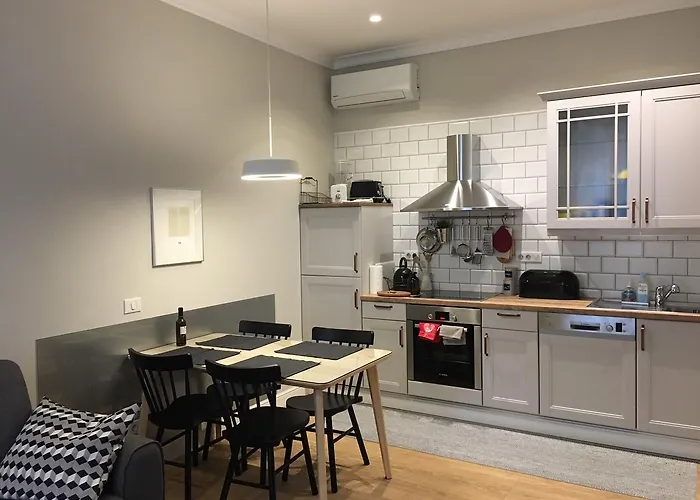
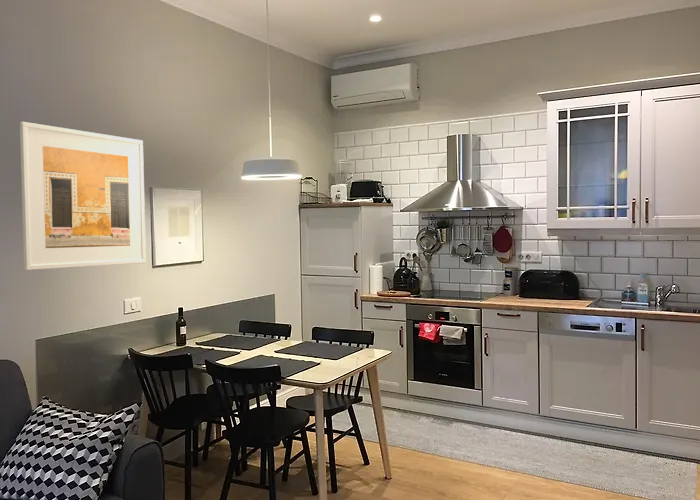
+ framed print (88, 199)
